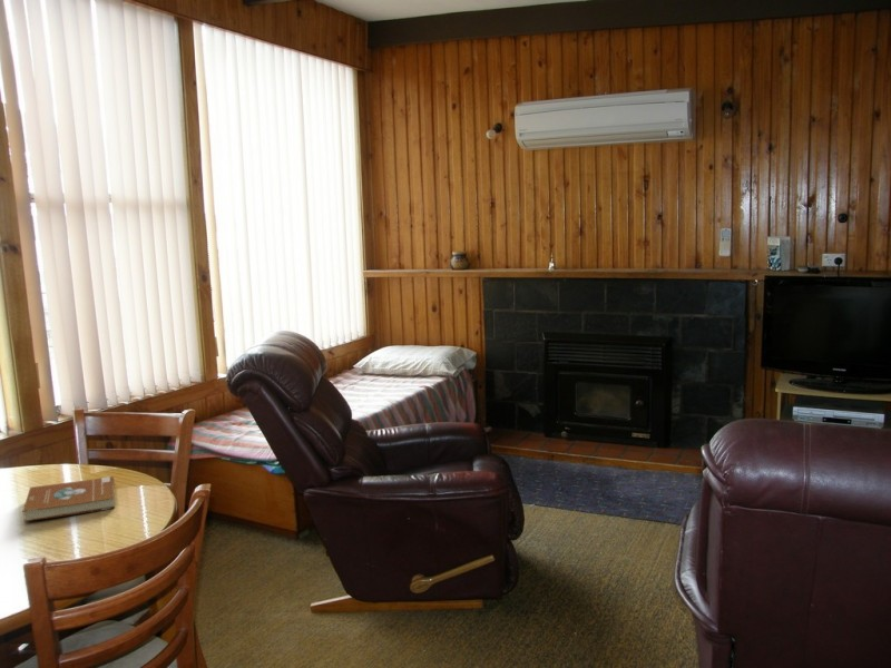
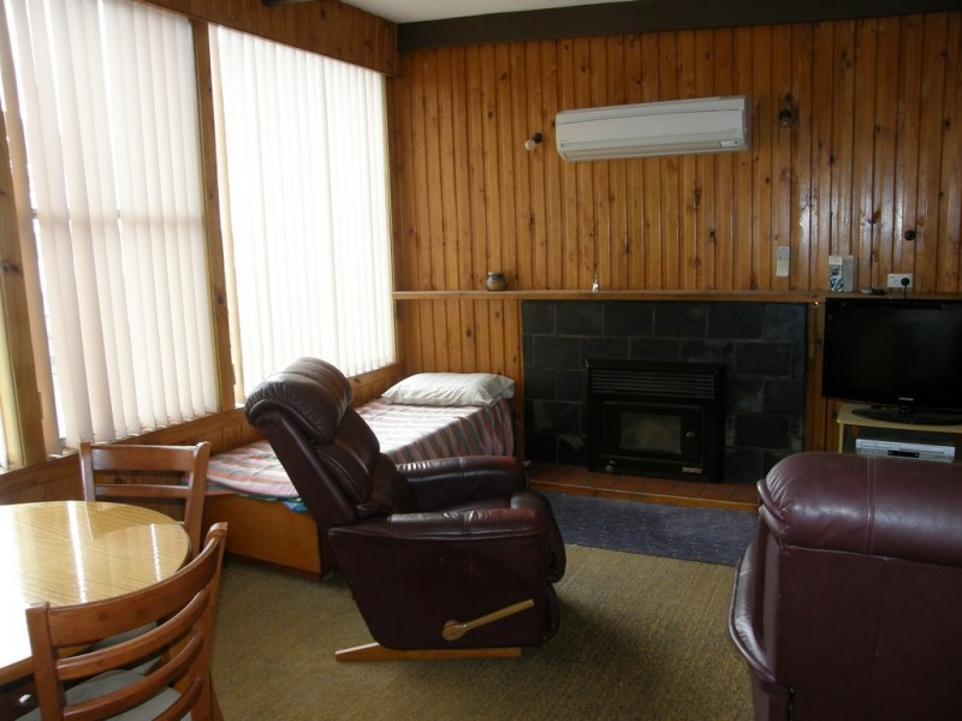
- book (71, 497)
